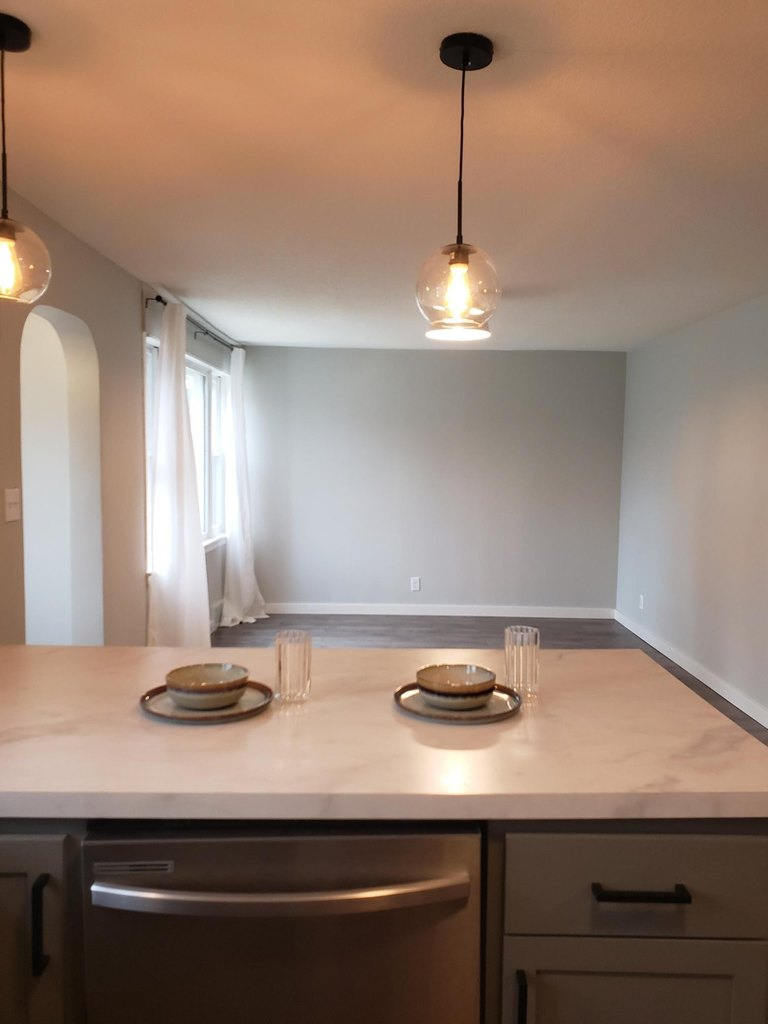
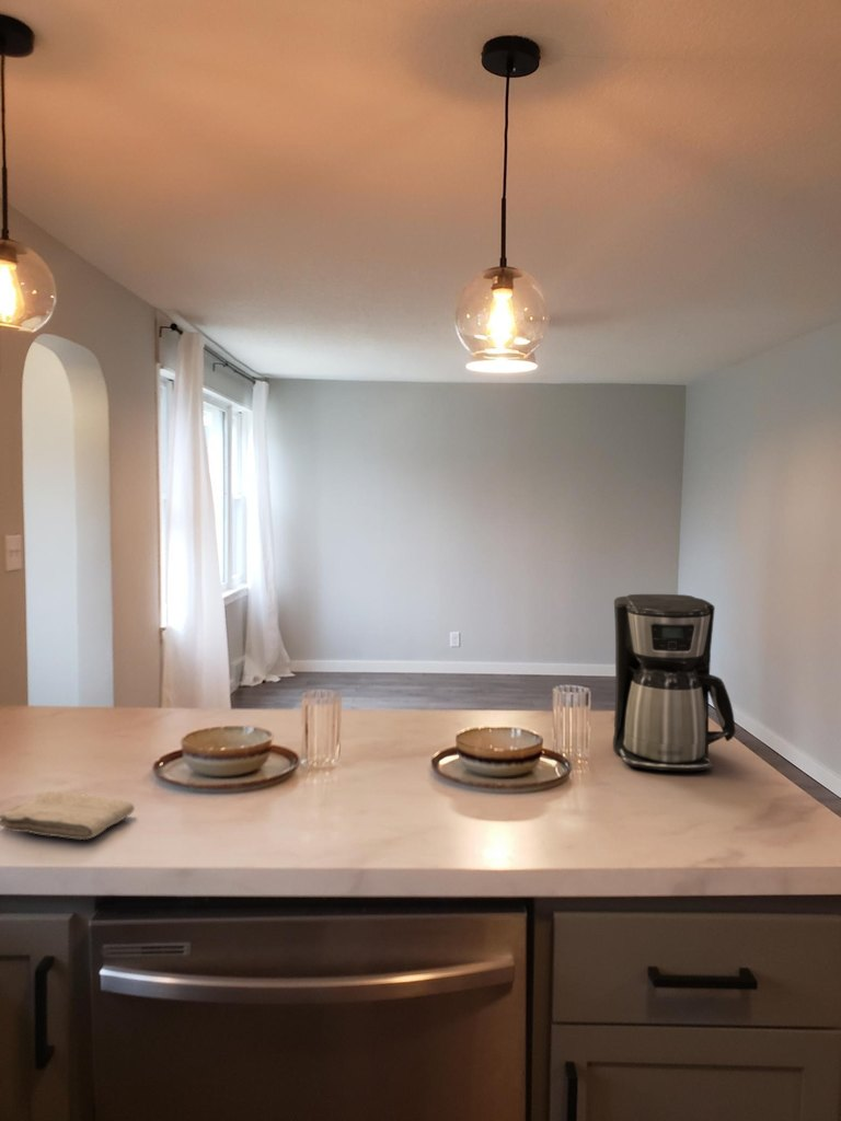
+ coffee maker (672, 674)
+ washcloth (67, 812)
